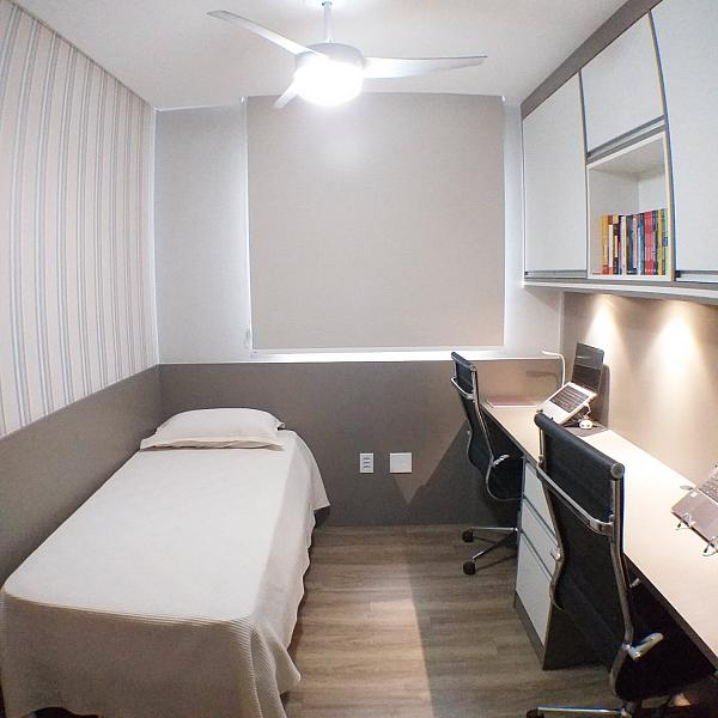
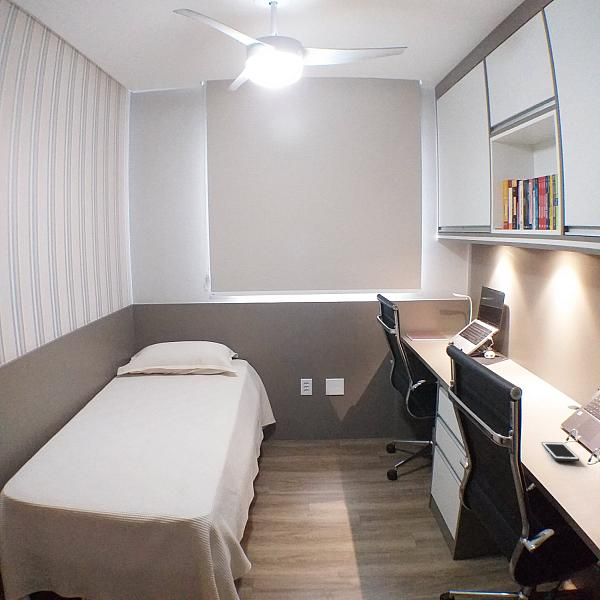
+ cell phone (559, 451)
